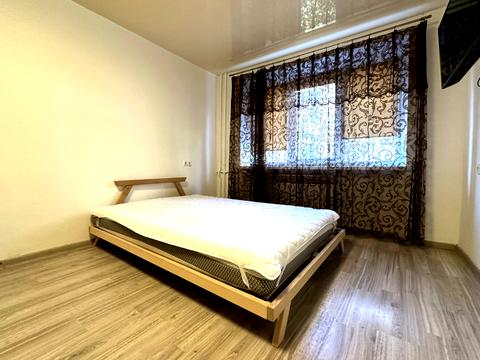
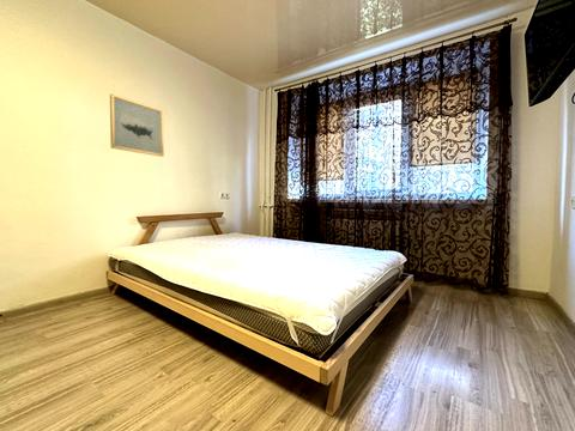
+ wall art (138, 127)
